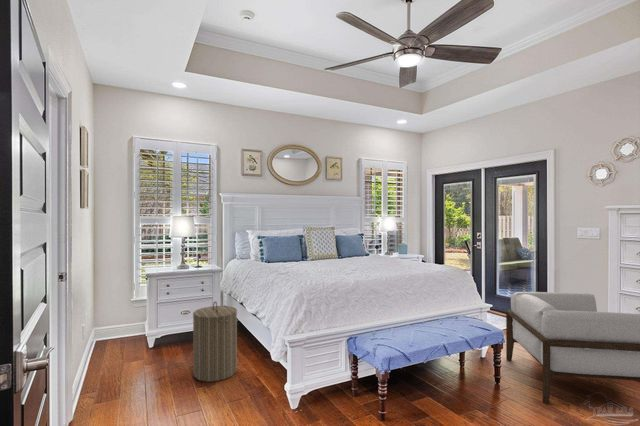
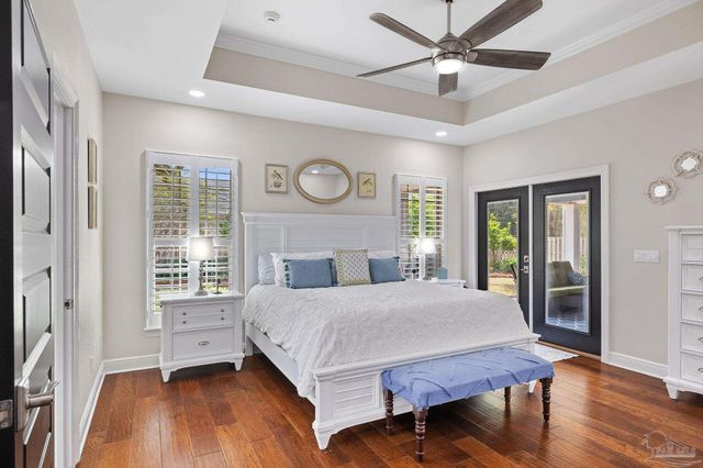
- laundry hamper (215, 336)
- armchair (570, 341)
